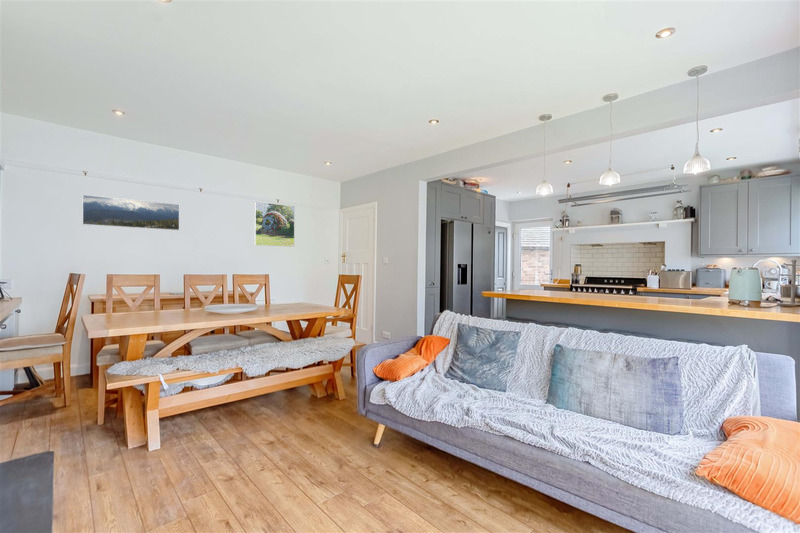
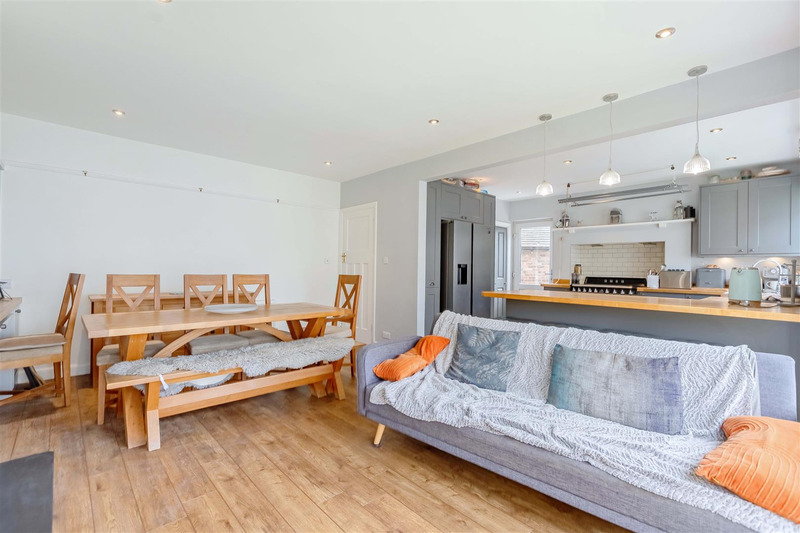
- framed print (134, 213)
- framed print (275, 225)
